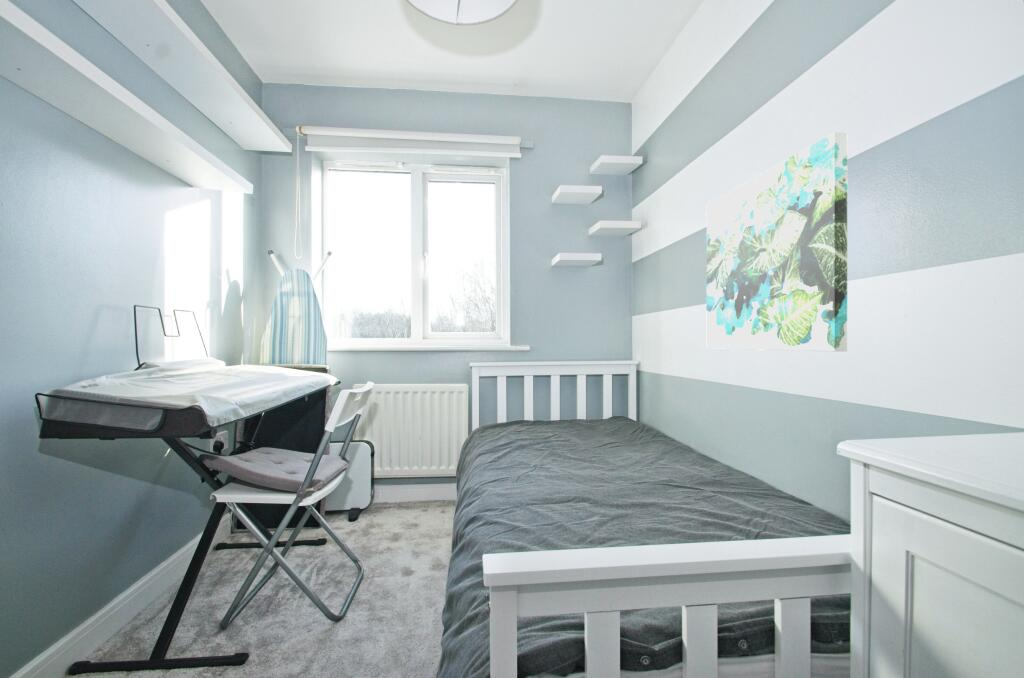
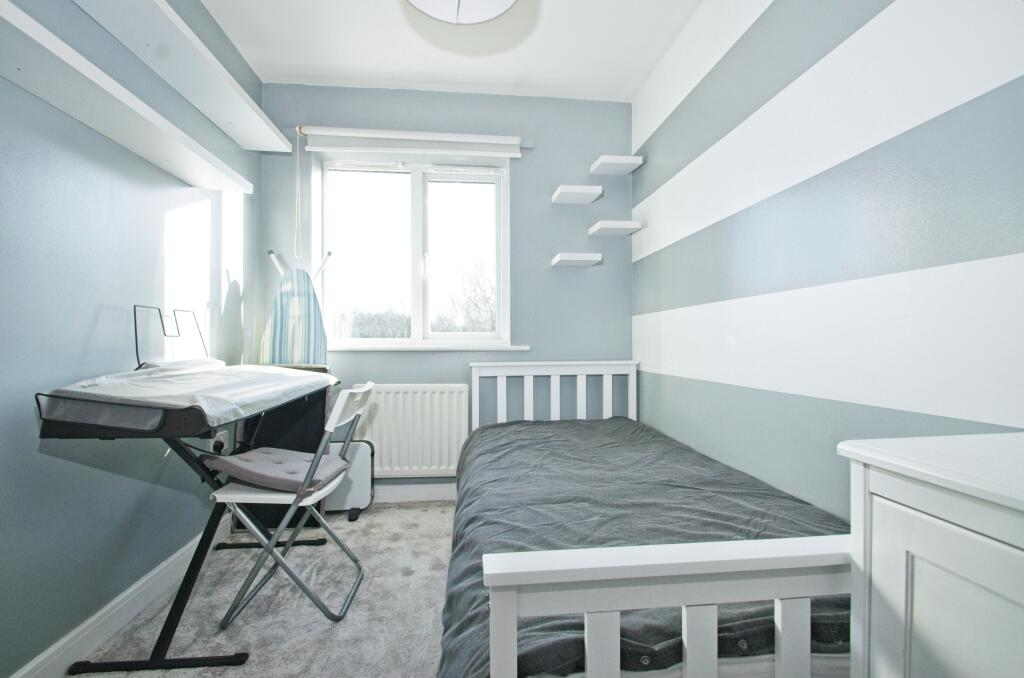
- wall art (762, 262)
